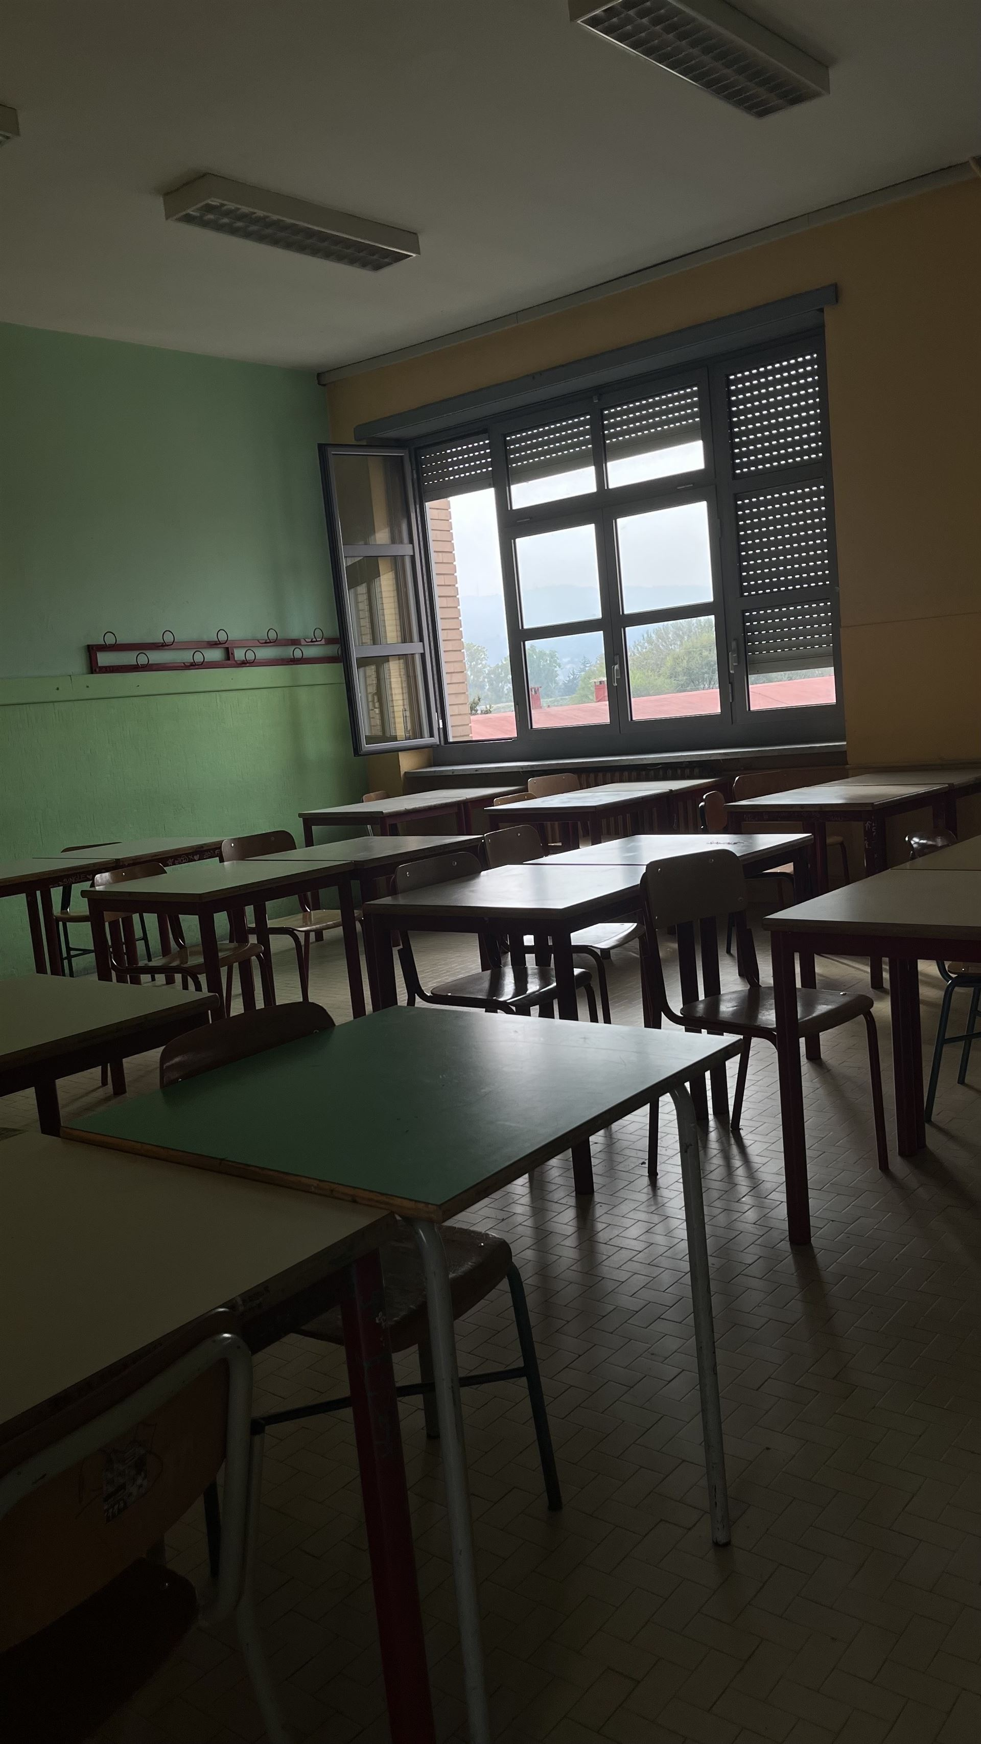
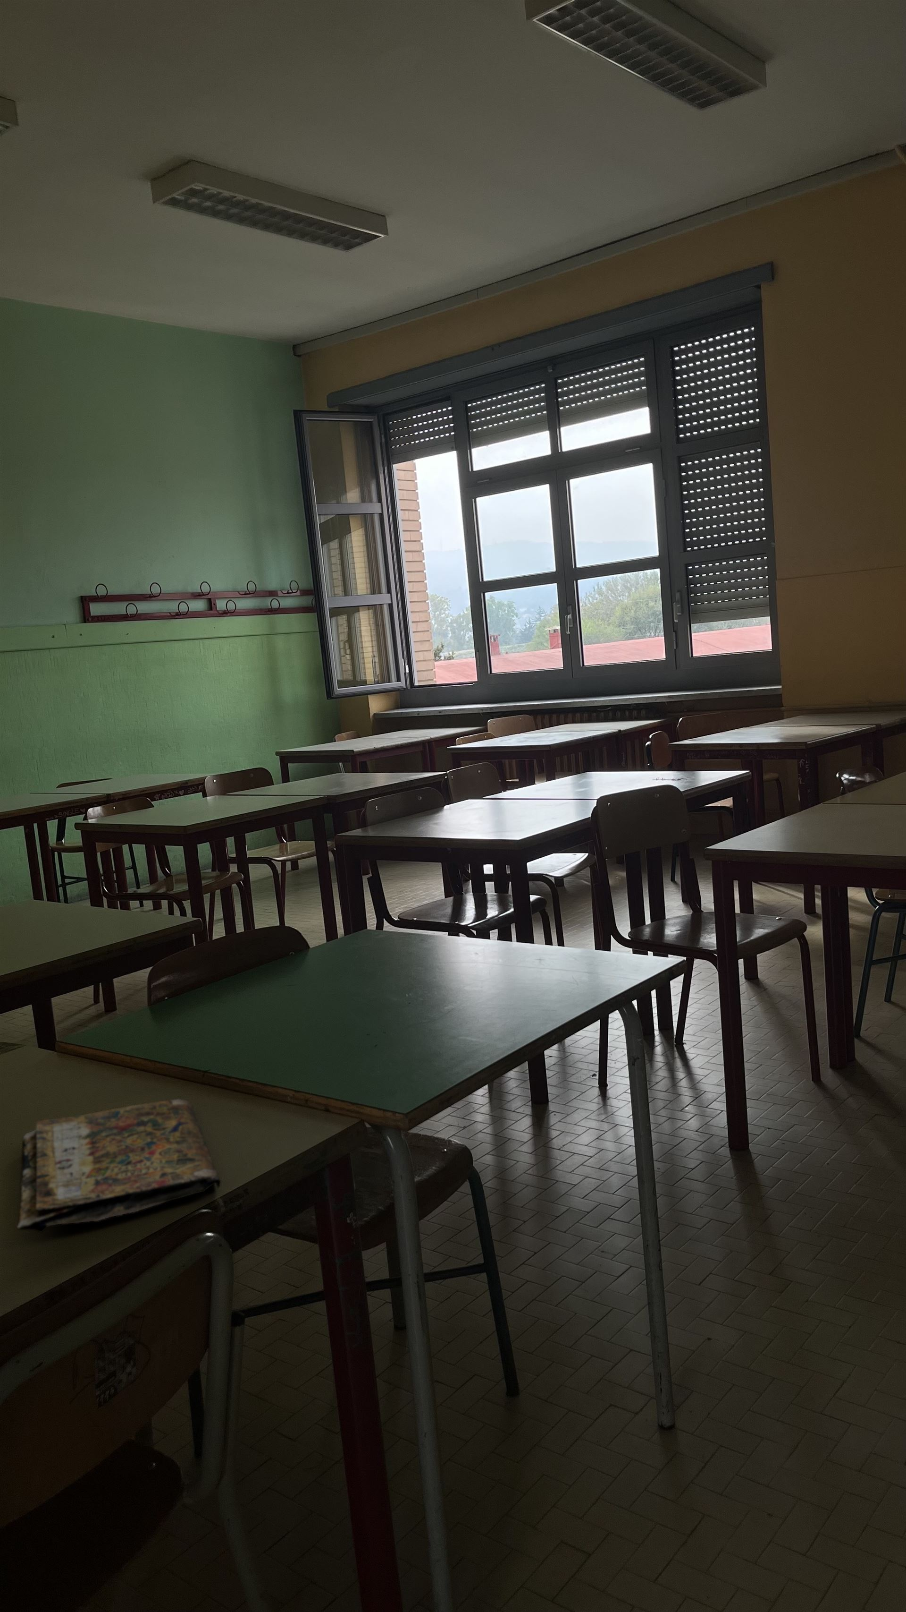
+ book (114, 1156)
